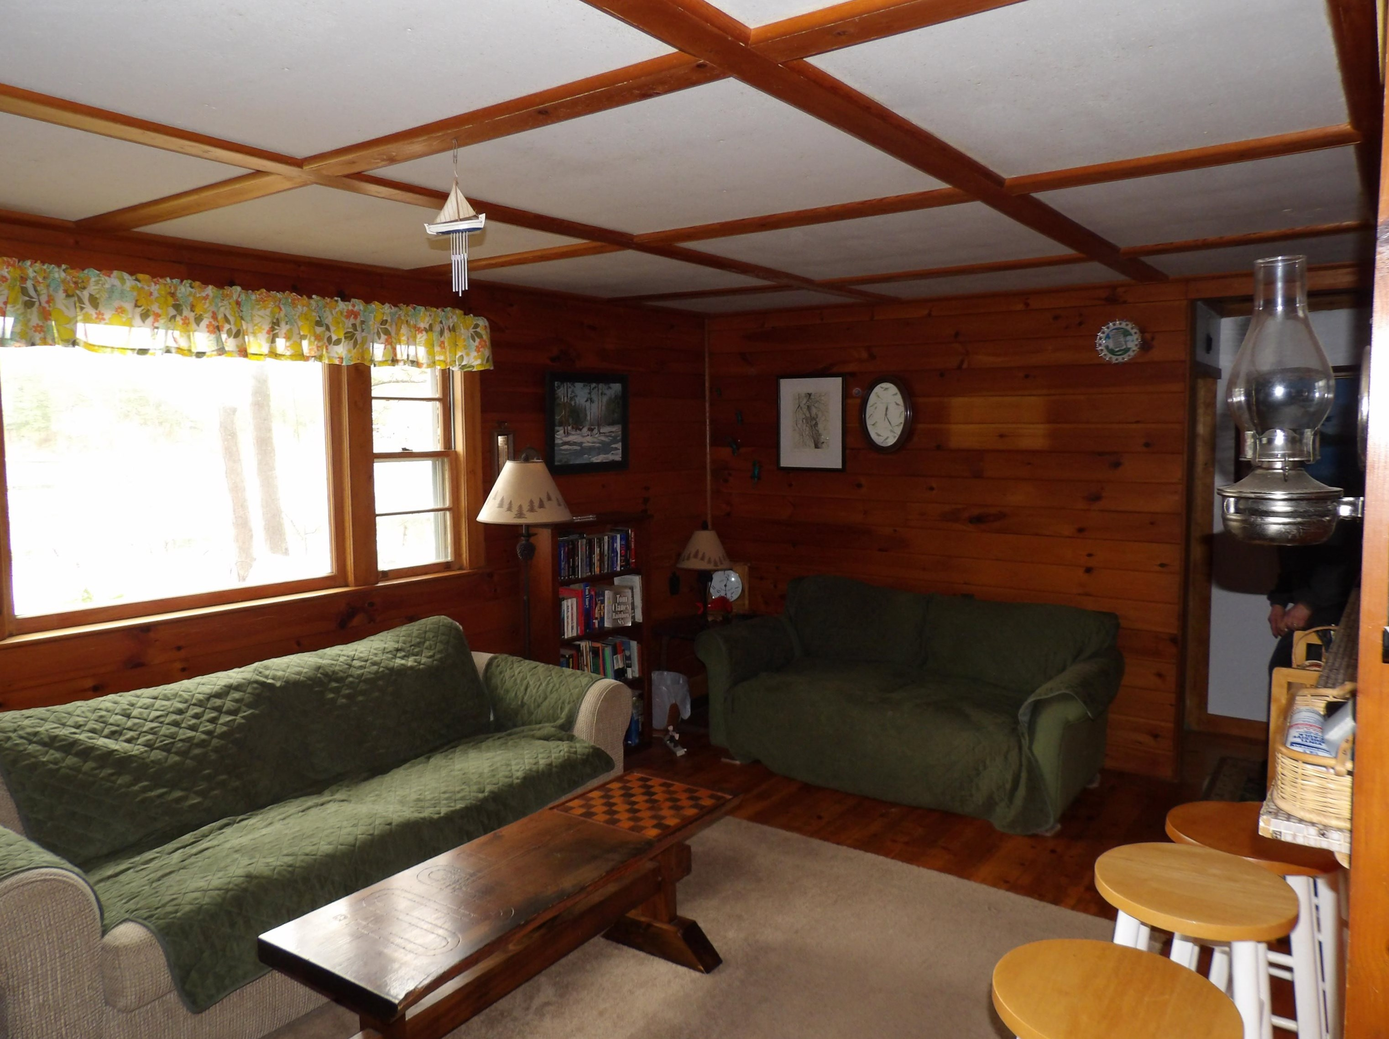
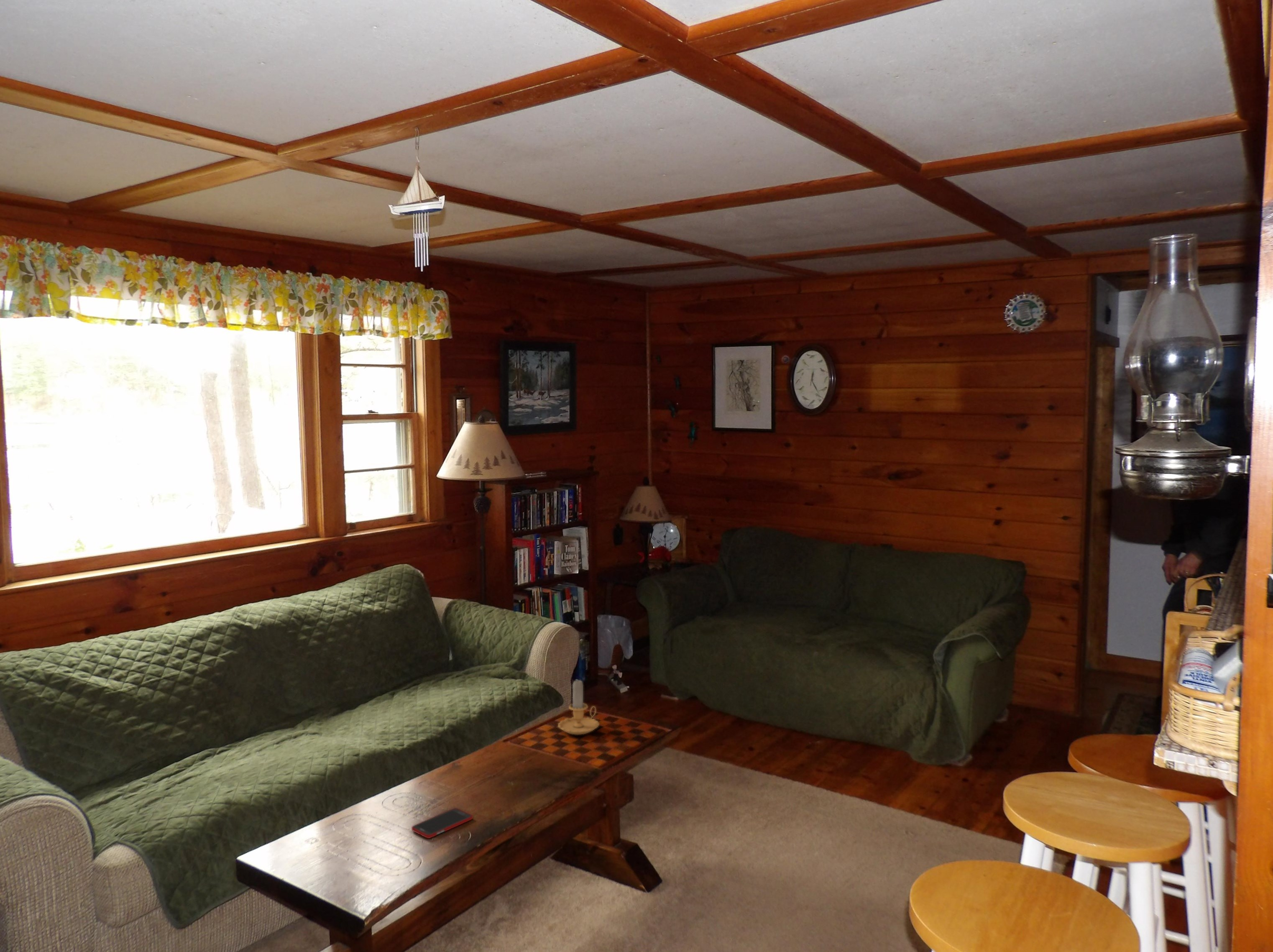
+ candle (581, 703)
+ cell phone (442, 823)
